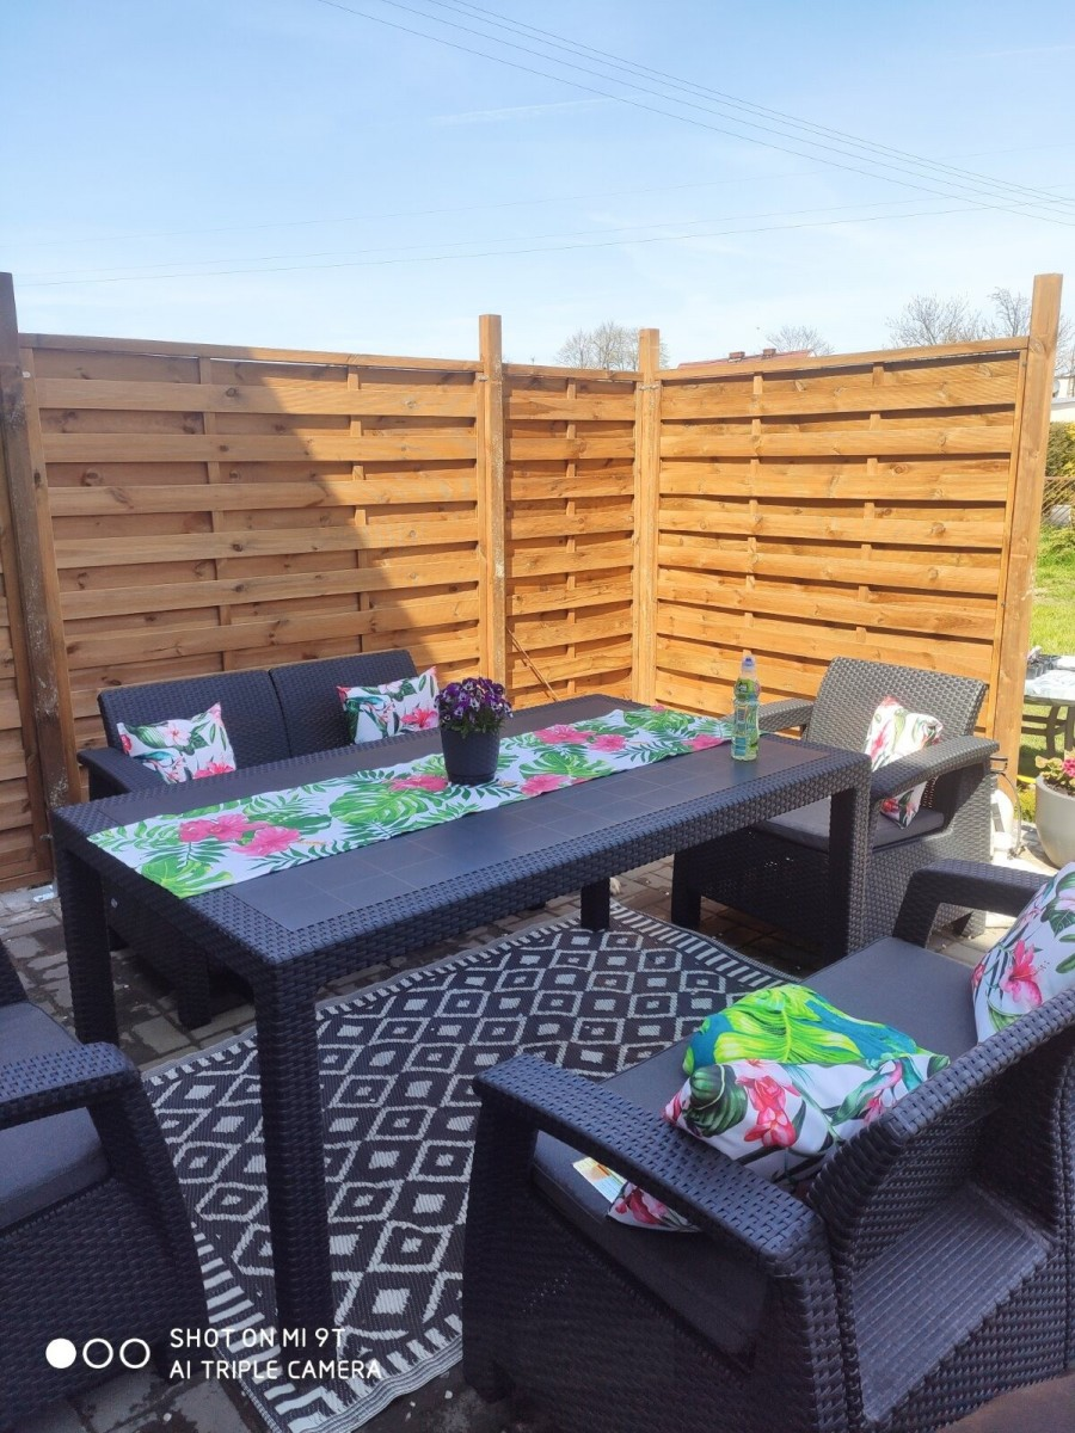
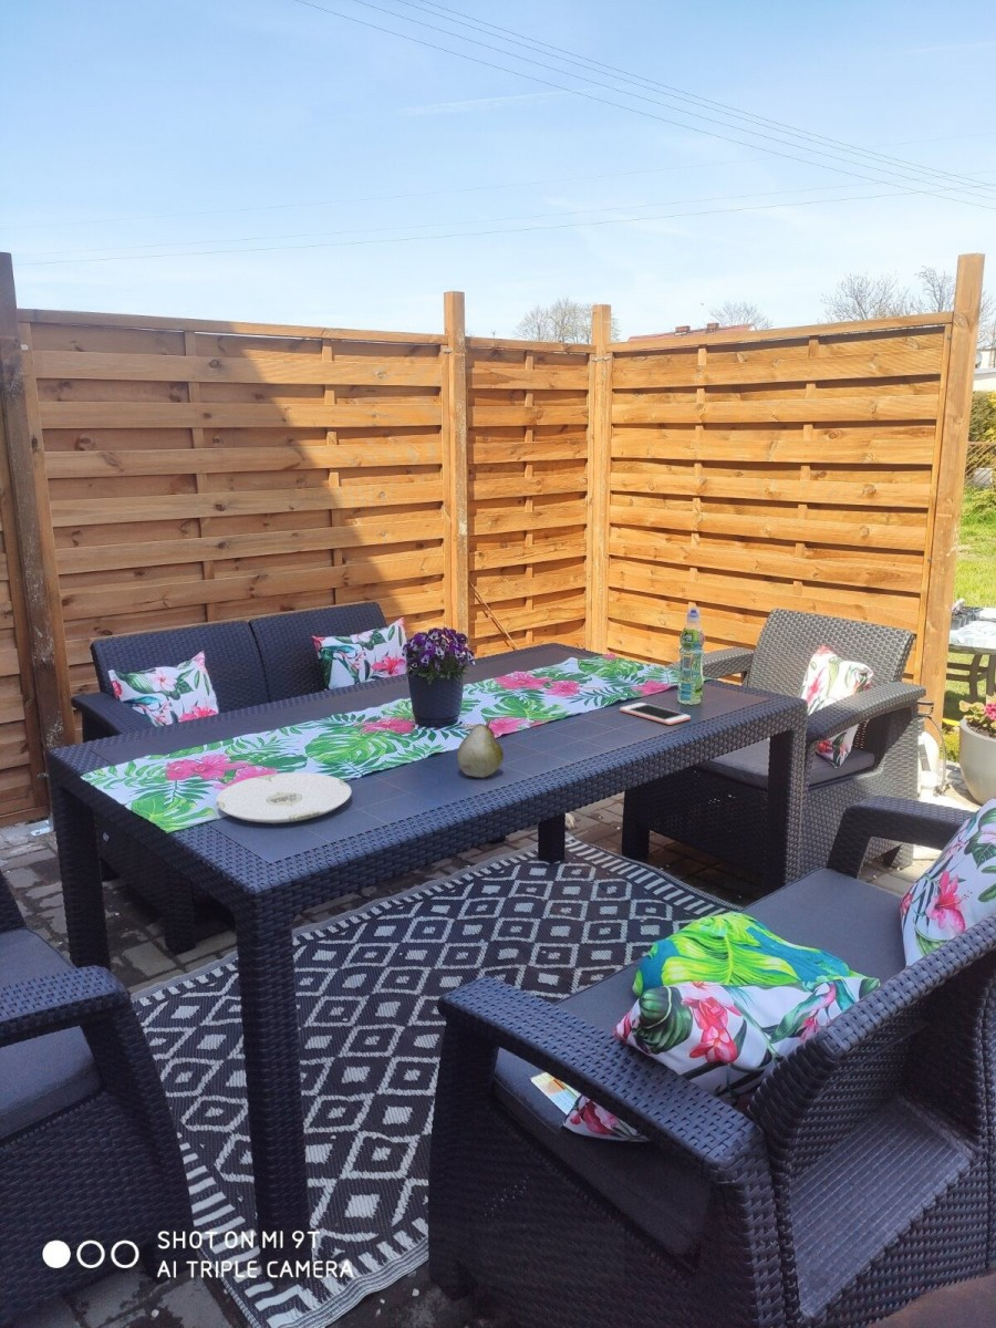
+ fruit (479, 748)
+ cell phone (654, 713)
+ plate (284, 799)
